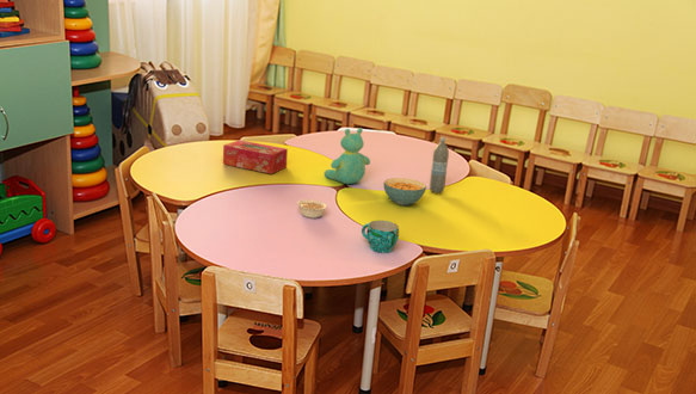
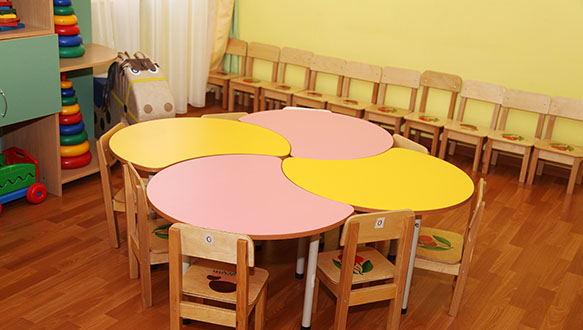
- legume (312, 209)
- cup (380, 236)
- tissue box (254, 156)
- water bottle (439, 165)
- teddy bear (346, 154)
- cereal bowl (404, 193)
